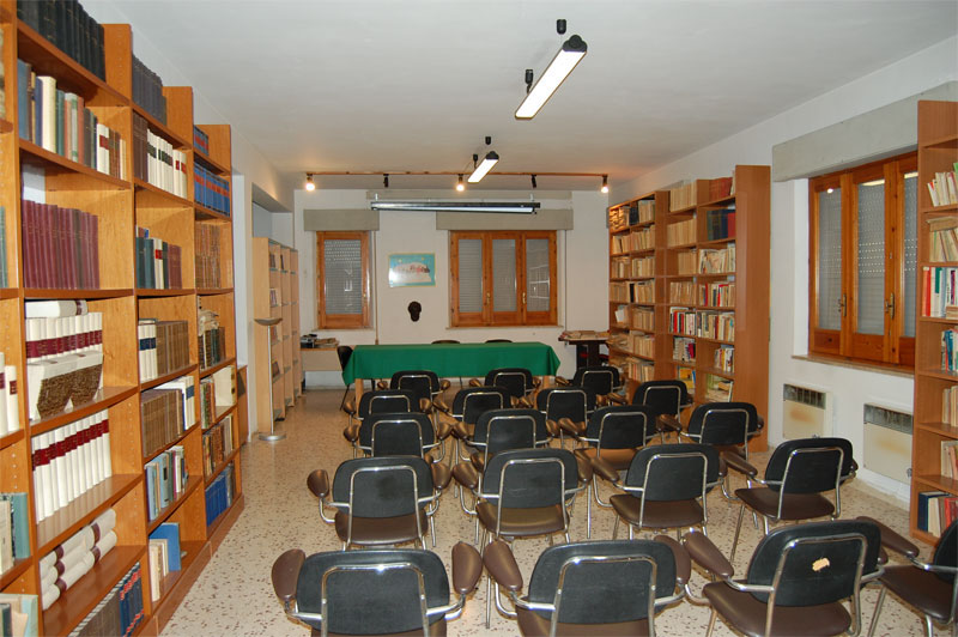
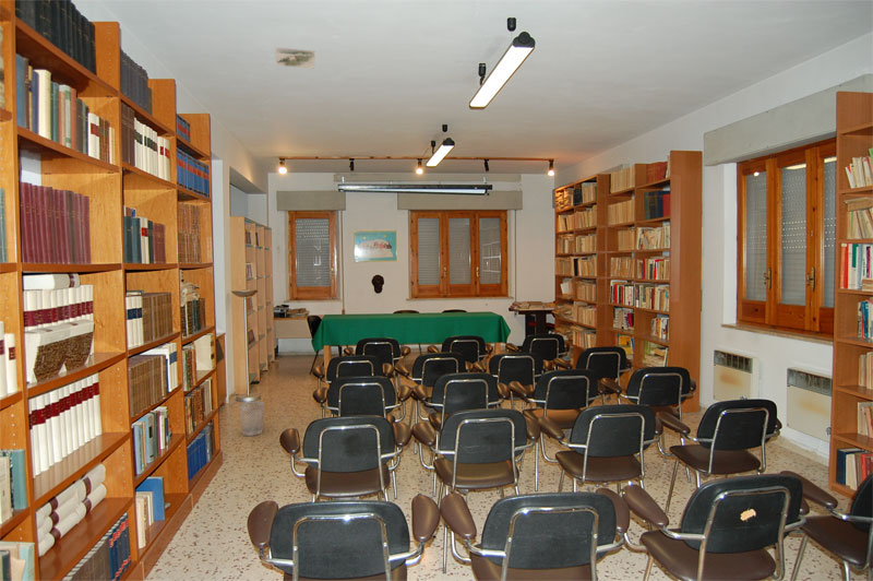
+ terrain map (295, 55)
+ wastebasket (252, 418)
